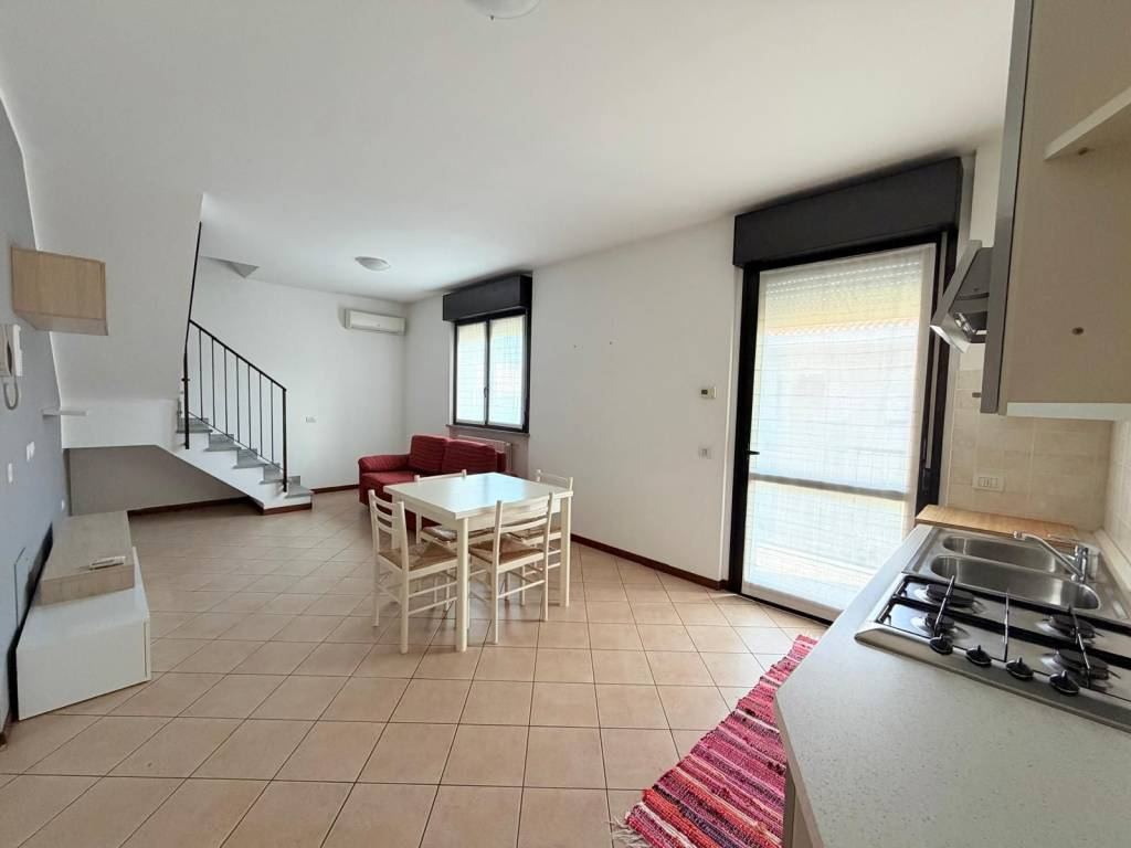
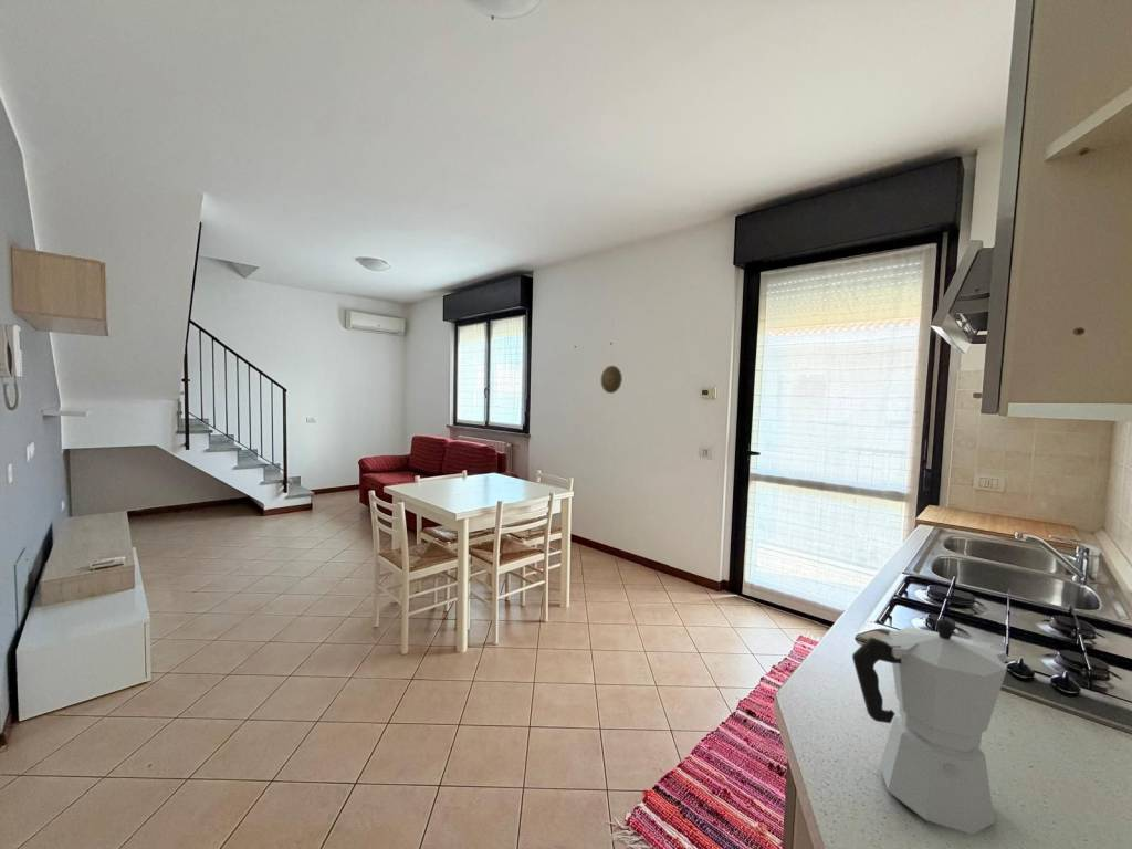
+ moka pot (929, 708)
+ decorative plate (610, 379)
